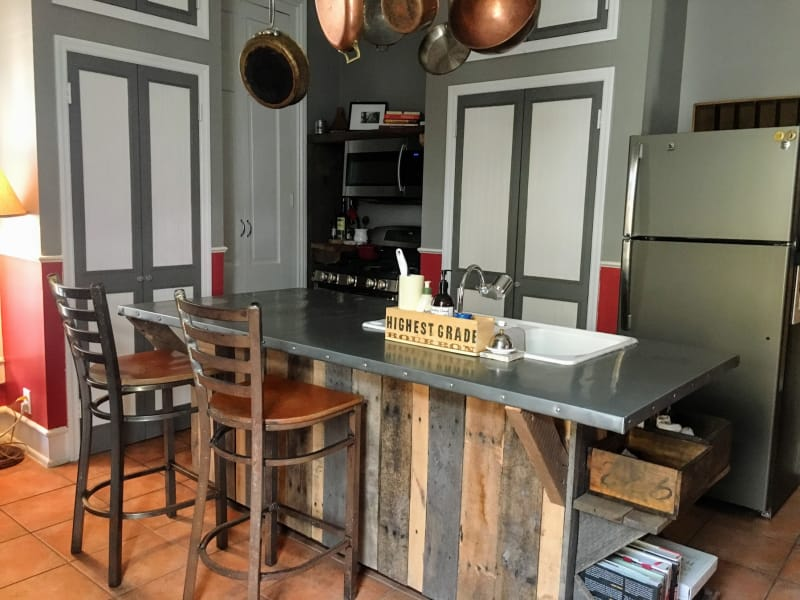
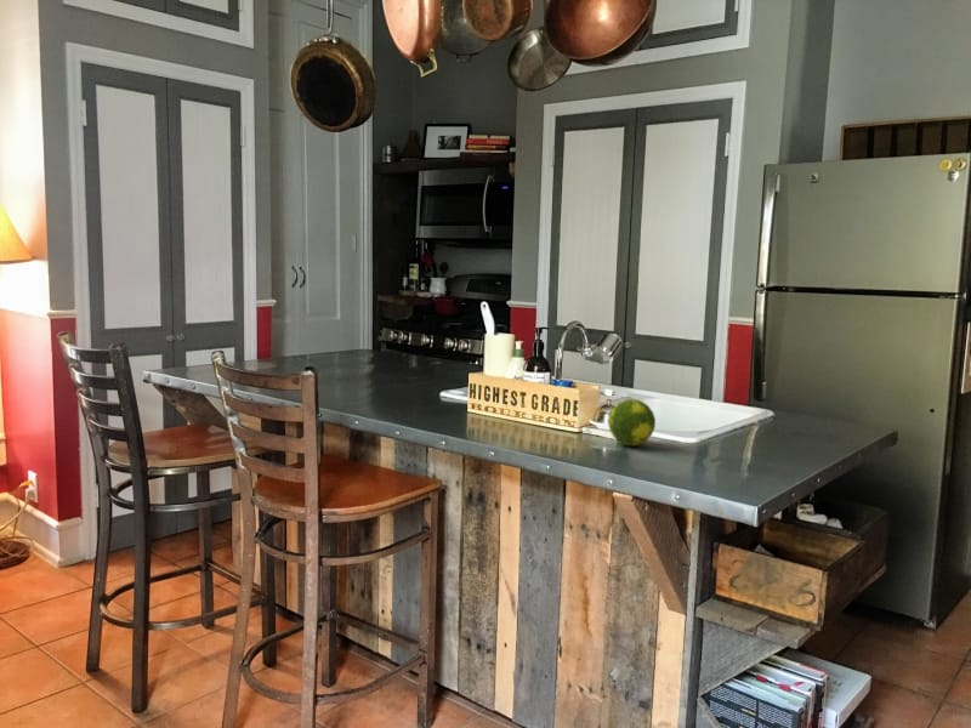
+ fruit (631, 422)
